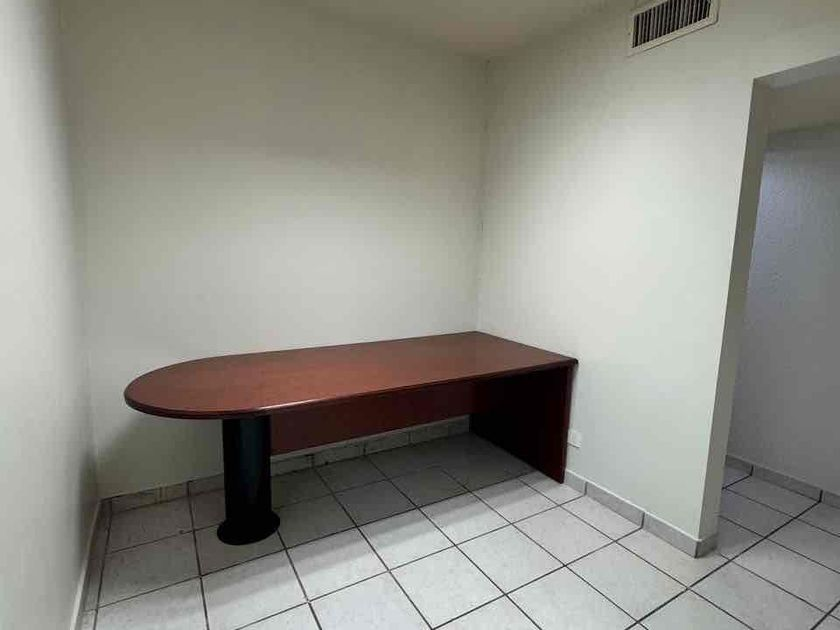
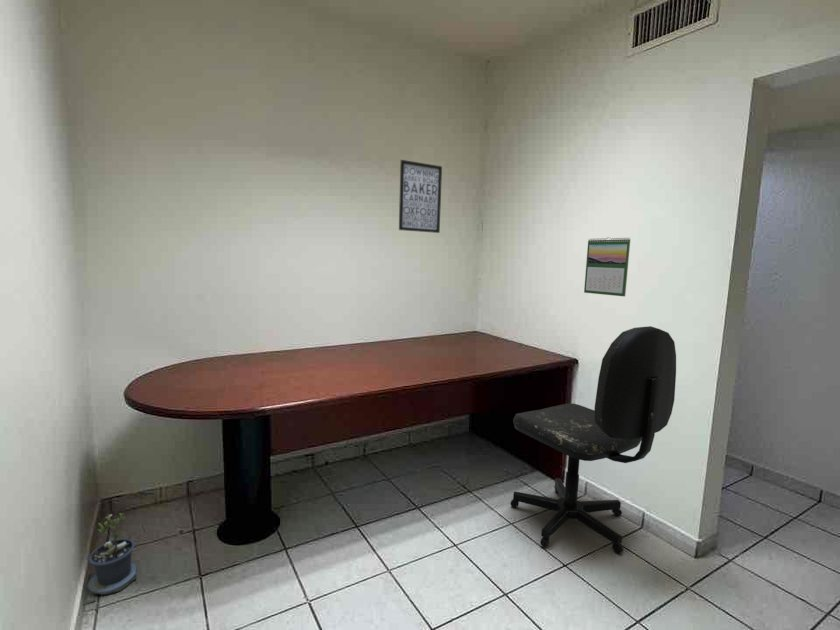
+ office chair (586, 425)
+ potted plant (109, 546)
+ wall art (420, 197)
+ calendar (606, 266)
